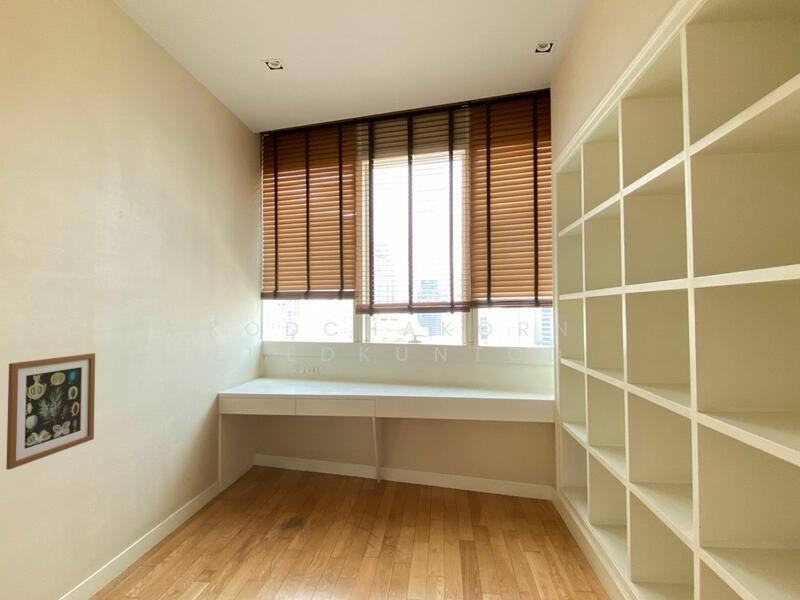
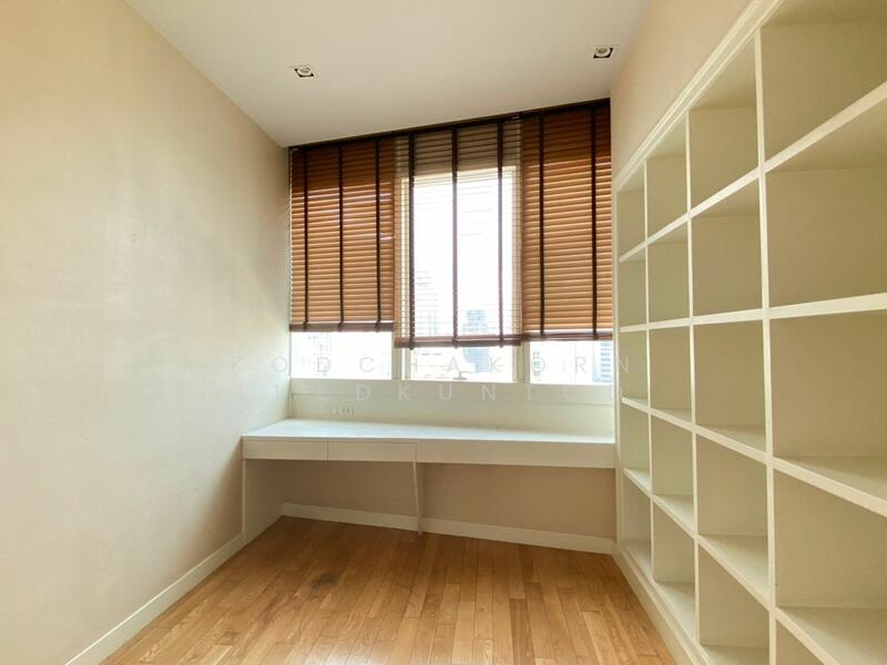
- wall art (55, 405)
